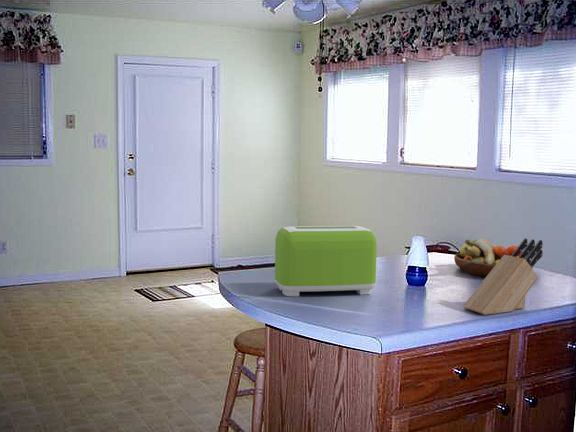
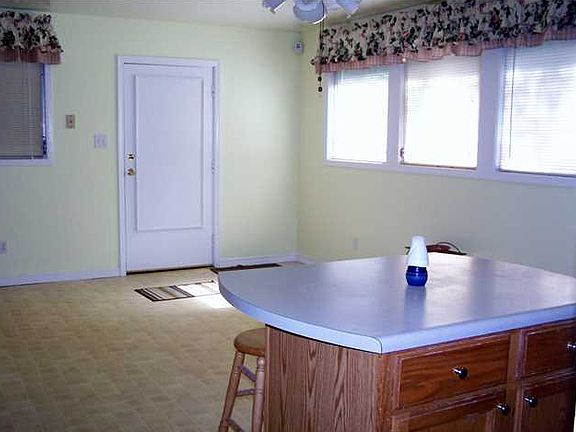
- knife block (506, 274)
- toaster (325, 259)
- fruit bowl (493, 256)
